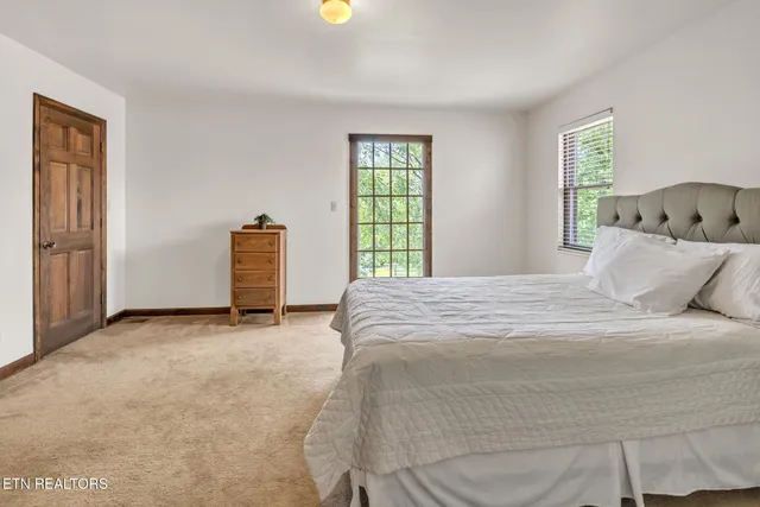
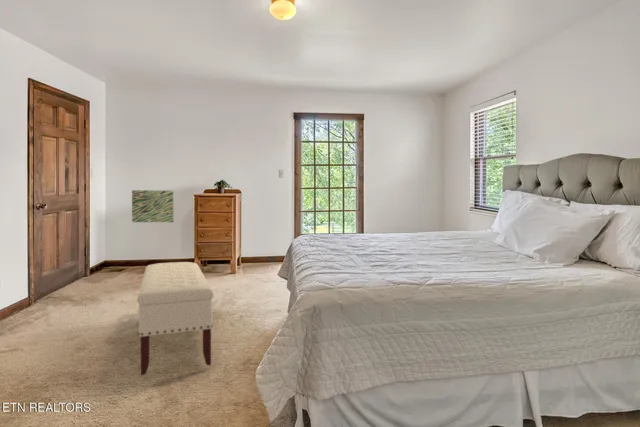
+ bench (174, 306)
+ wall art (152, 206)
